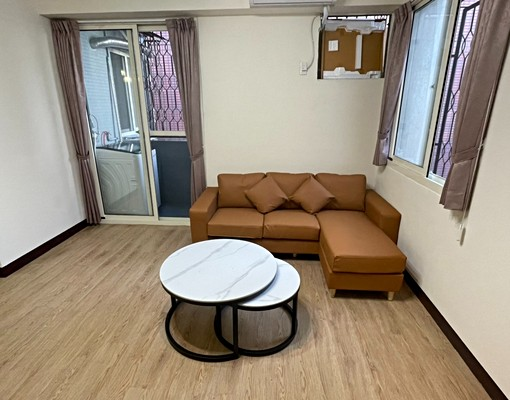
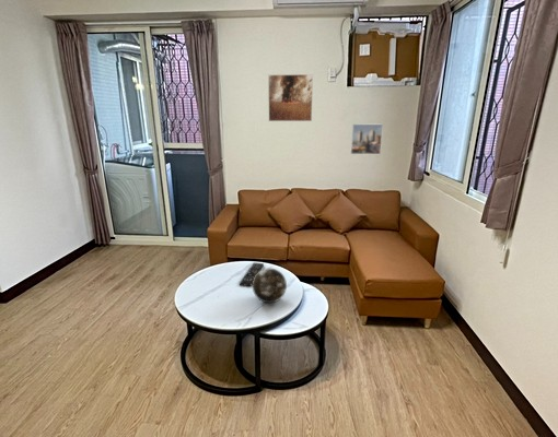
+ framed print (365, 139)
+ decorative orb (269, 285)
+ remote control (252, 273)
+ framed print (290, 98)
